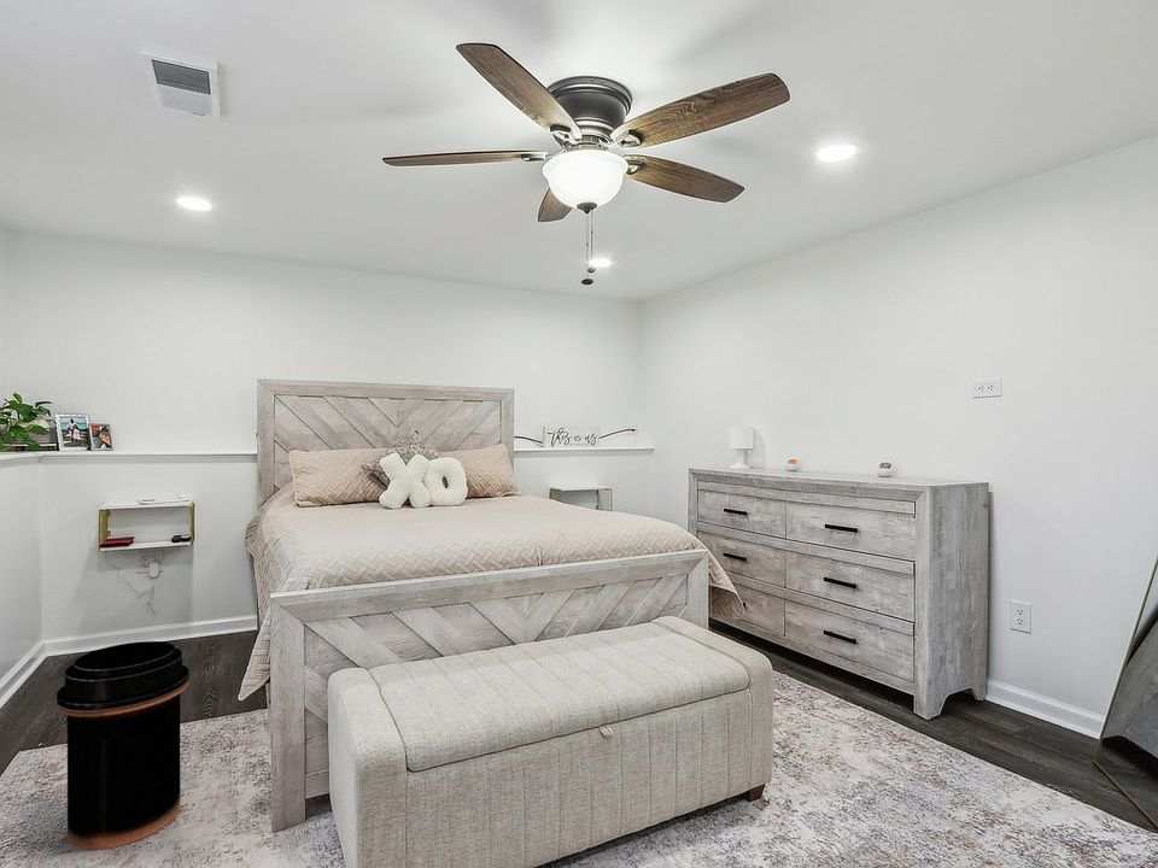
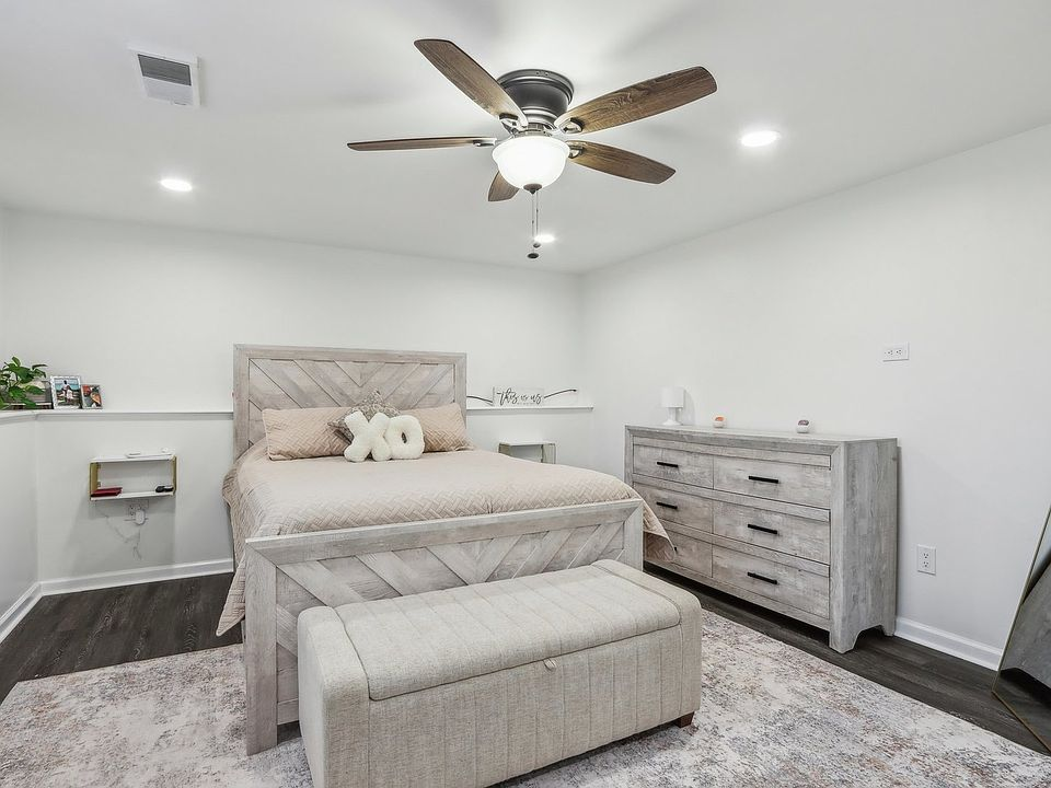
- trash can (125, 737)
